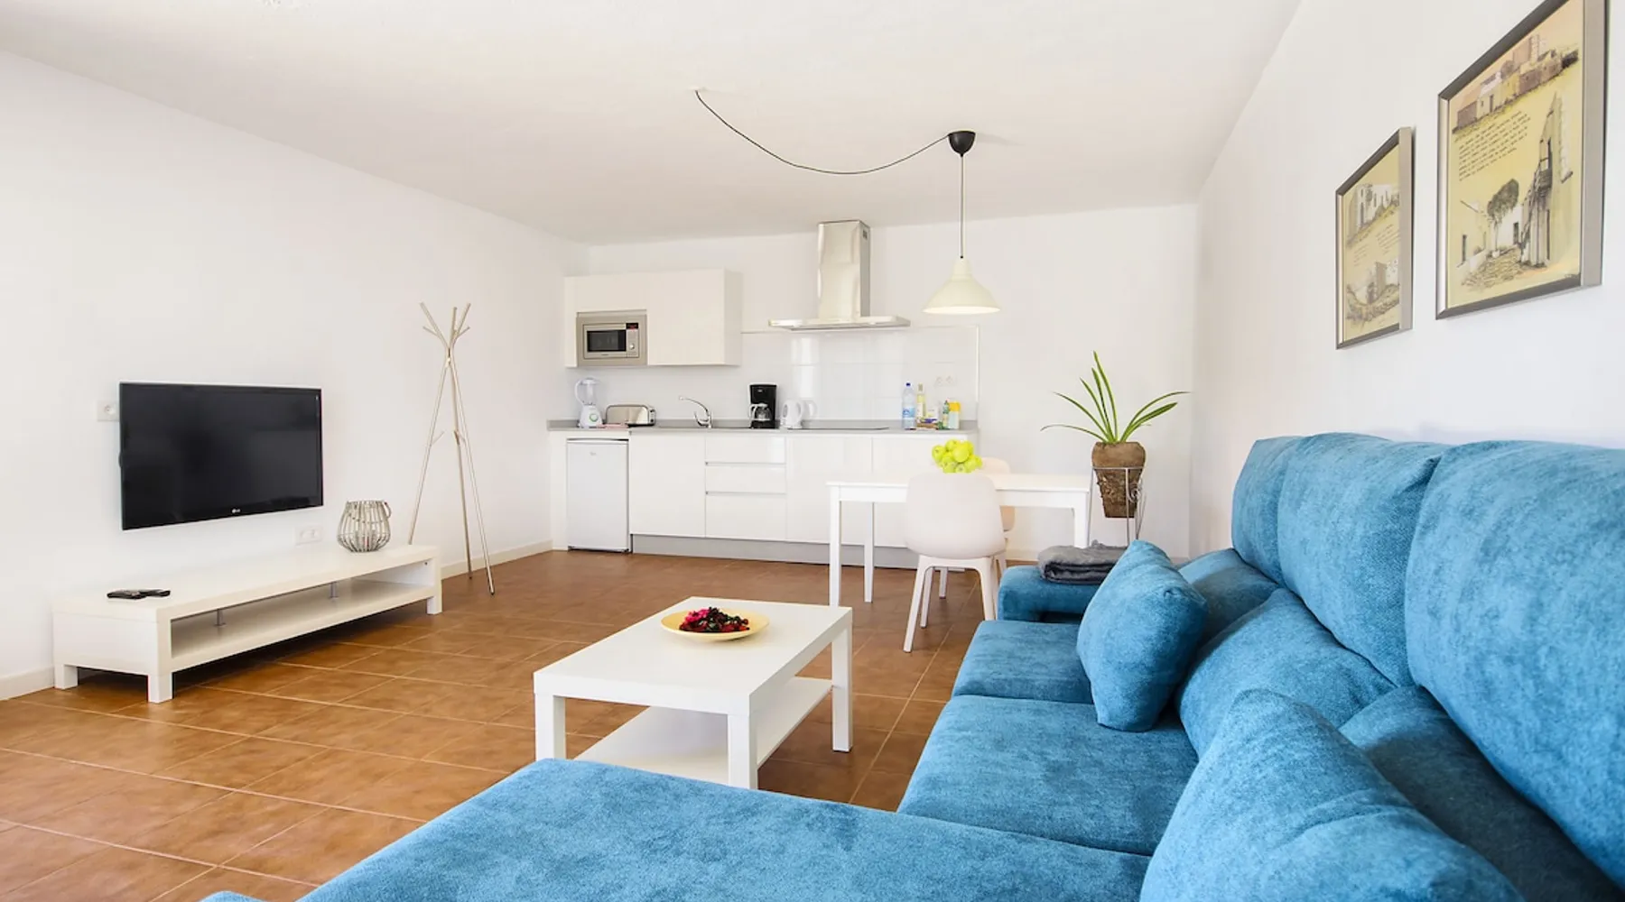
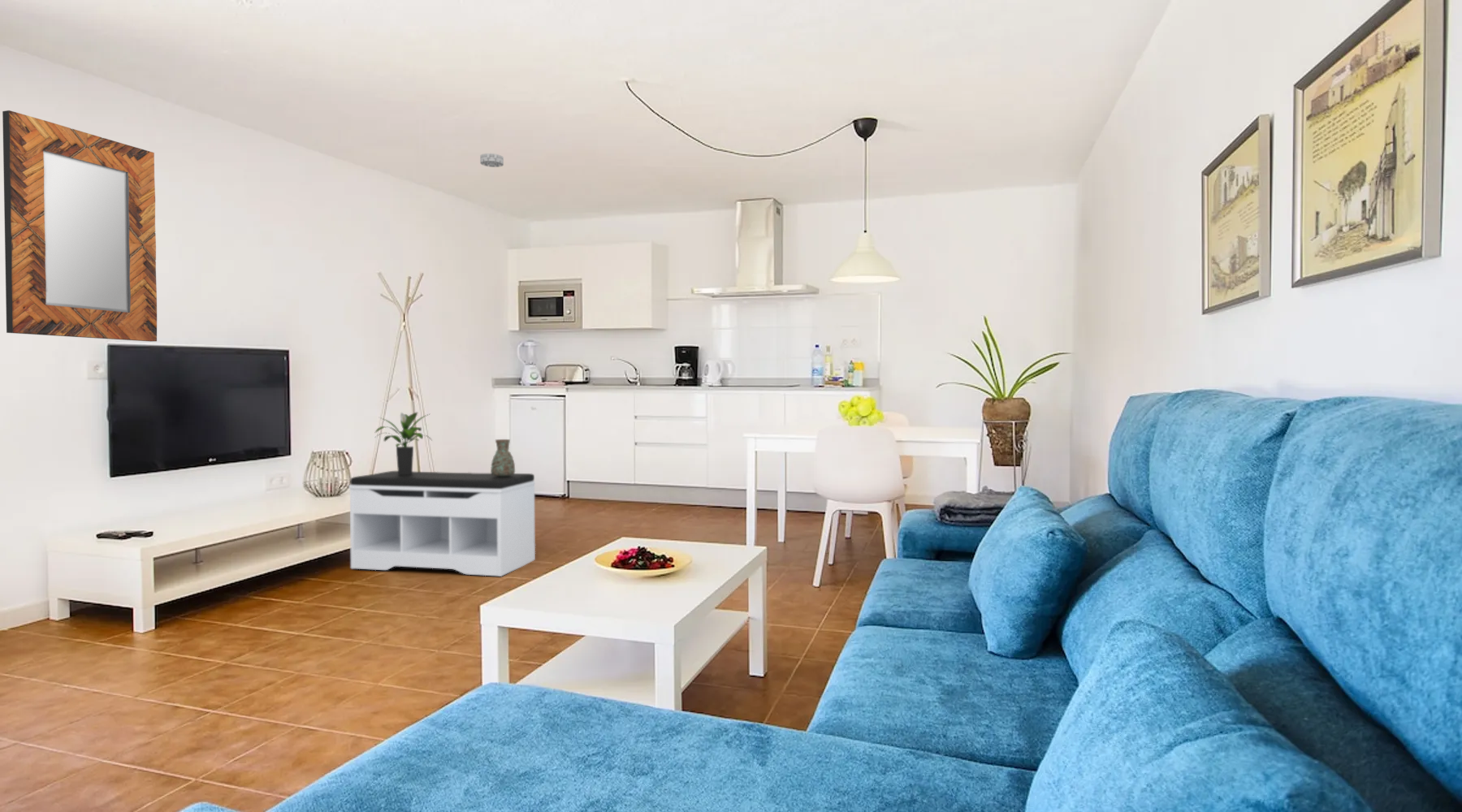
+ decorative vase (502, 457)
+ home mirror (86, 235)
+ bench (444, 520)
+ smoke detector (491, 159)
+ potted plant (404, 443)
